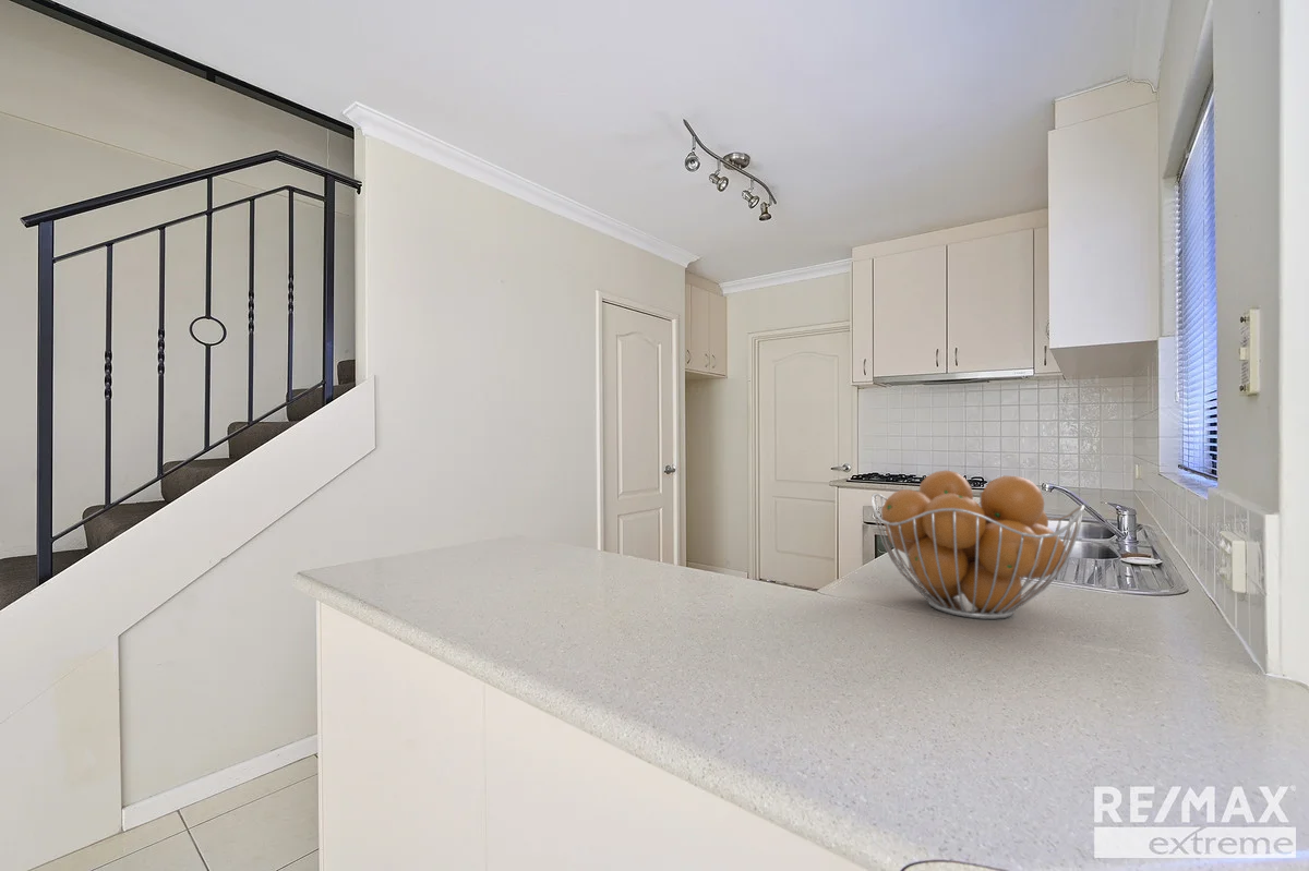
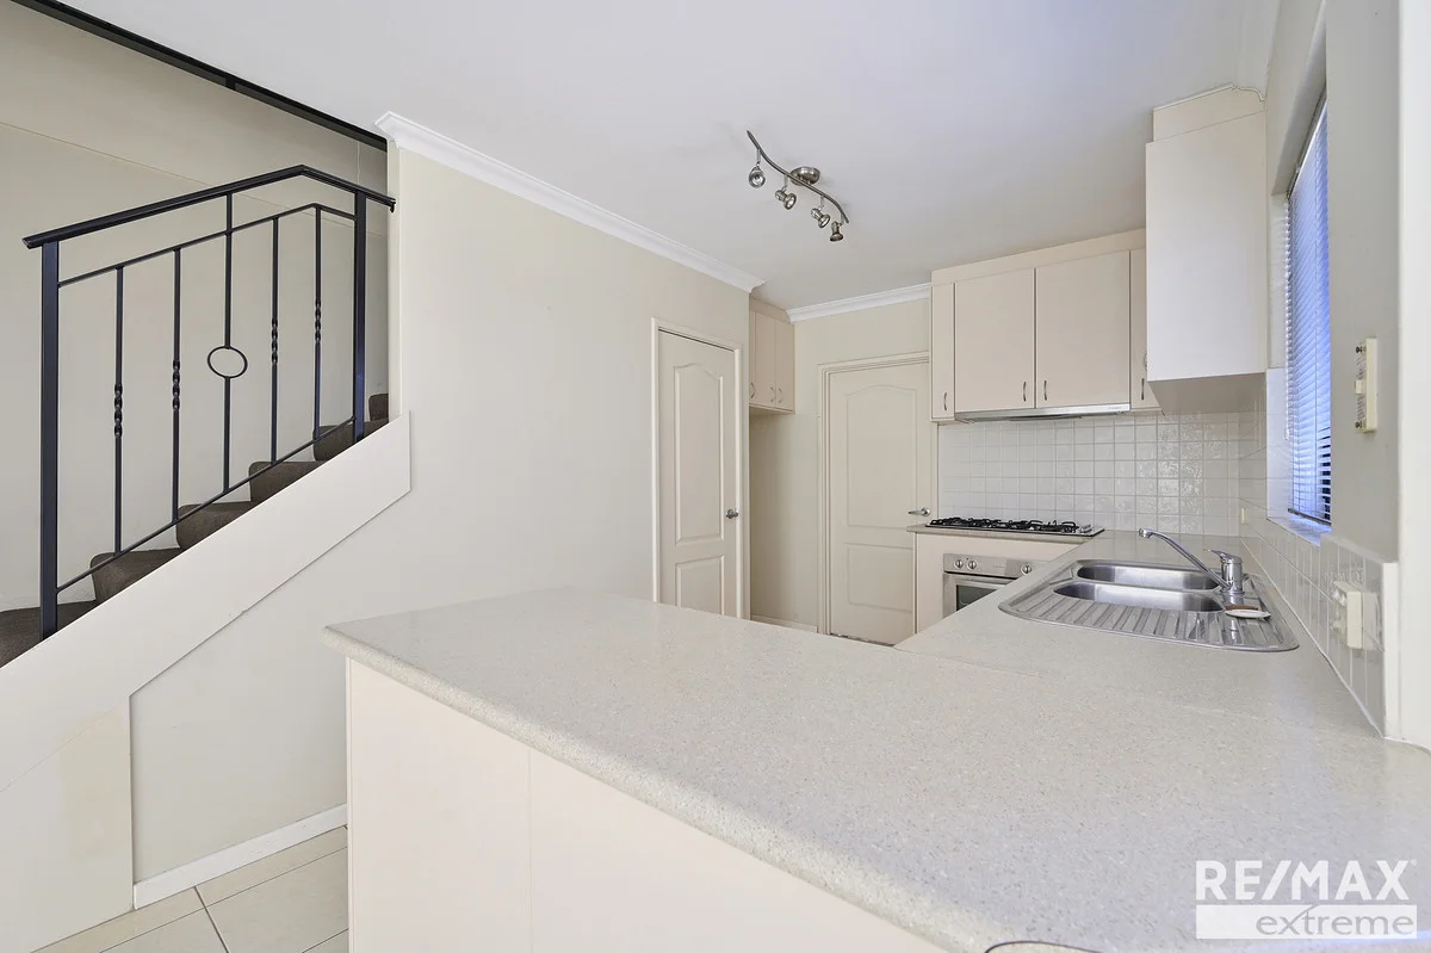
- fruit basket (969, 540)
